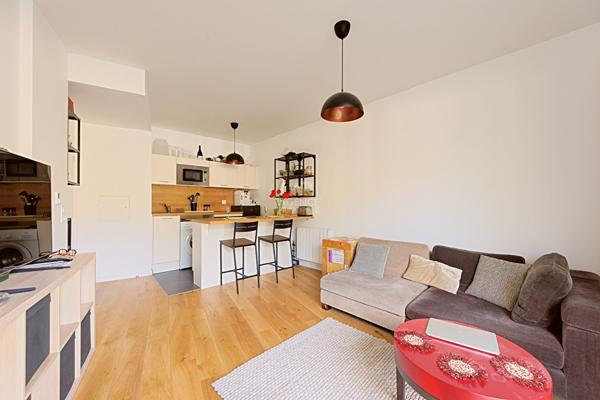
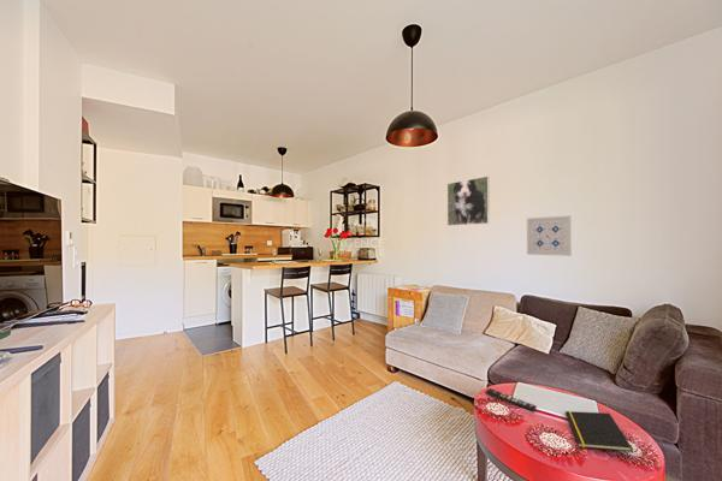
+ remote control (509, 399)
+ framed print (467, 202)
+ notepad (594, 428)
+ wall art (548, 236)
